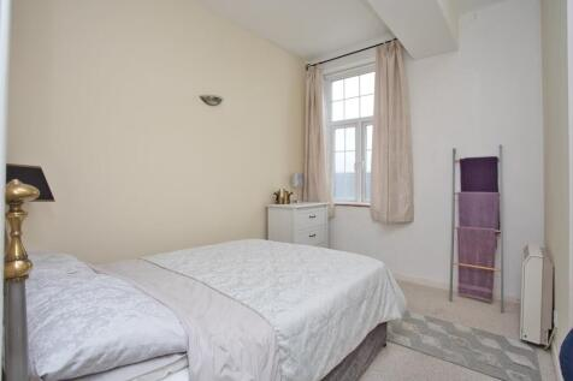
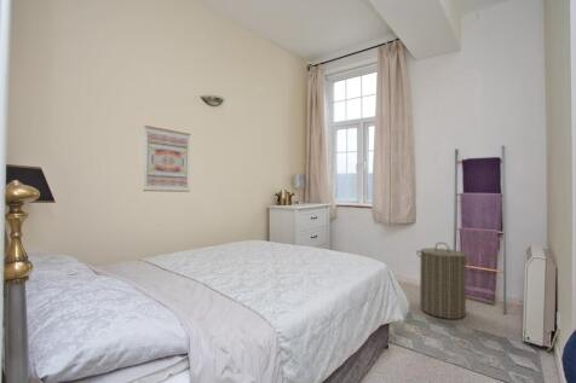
+ wall art (168, 161)
+ laundry hamper (442, 275)
